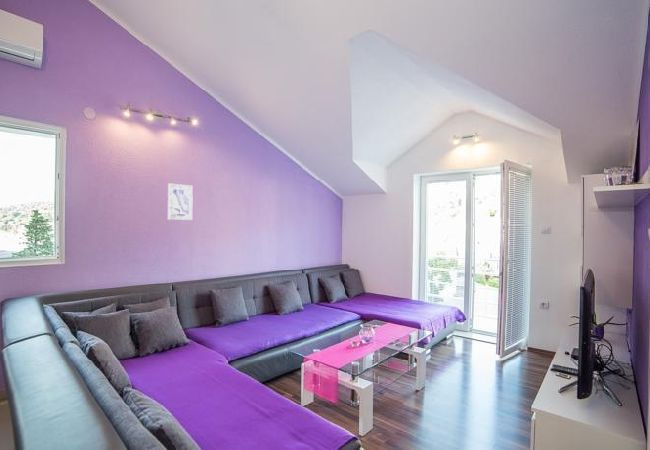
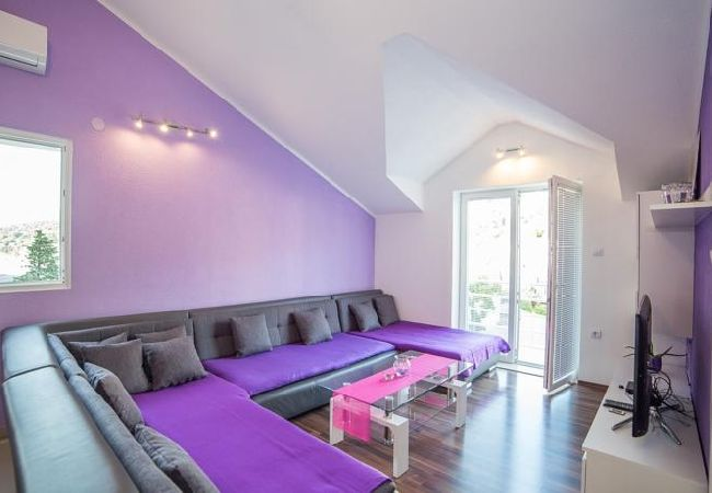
- wall art (180, 202)
